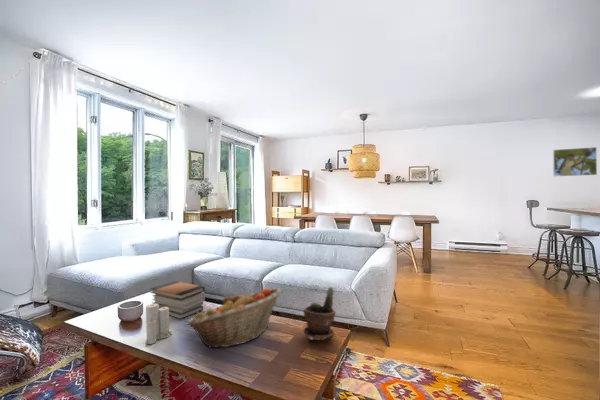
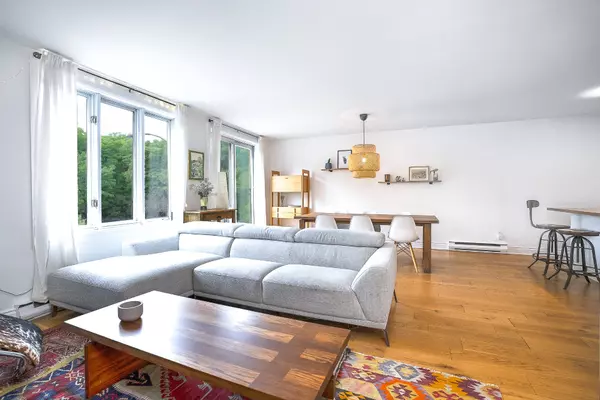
- fruit basket (238, 312)
- candle (156, 319)
- book stack (178, 298)
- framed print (574, 162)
- potted plant (319, 311)
